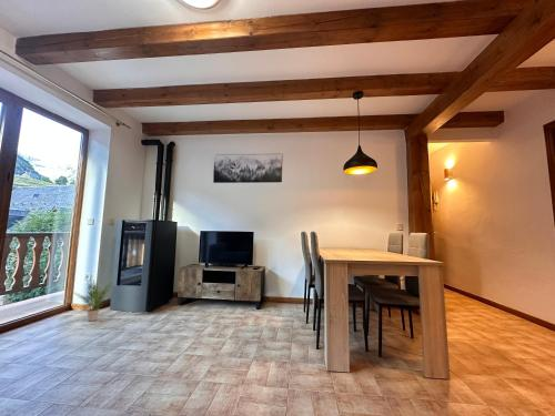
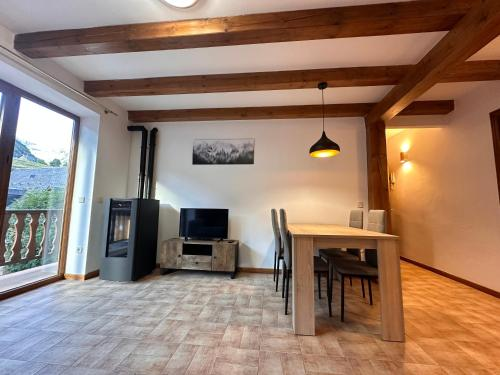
- potted plant (94, 300)
